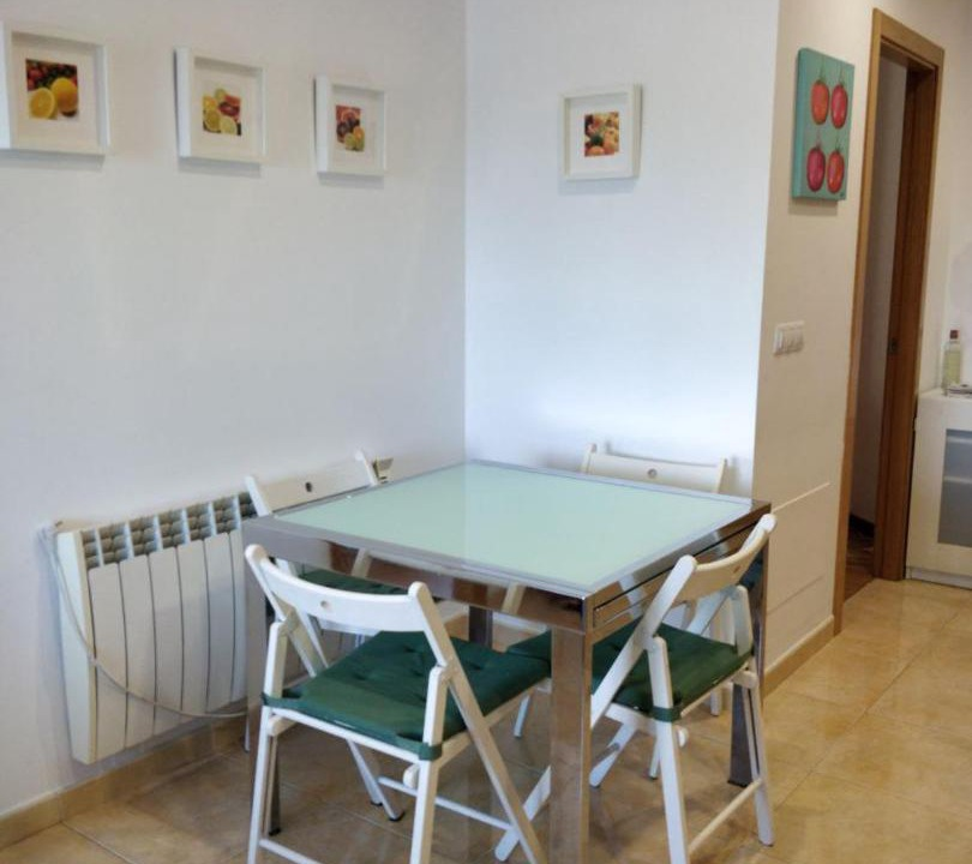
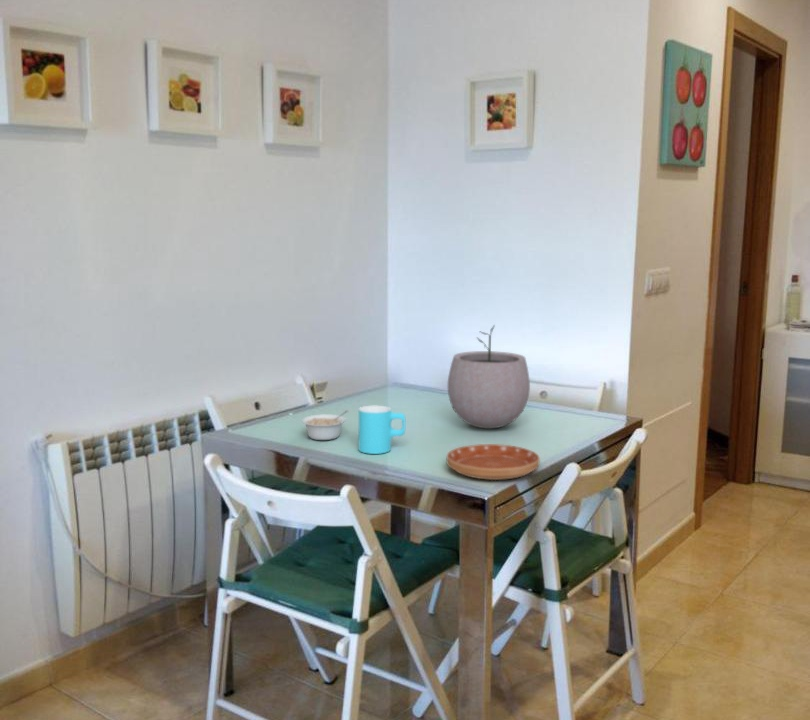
+ cup (380, 430)
+ legume (324, 425)
+ plant pot (488, 376)
+ saucer (492, 462)
